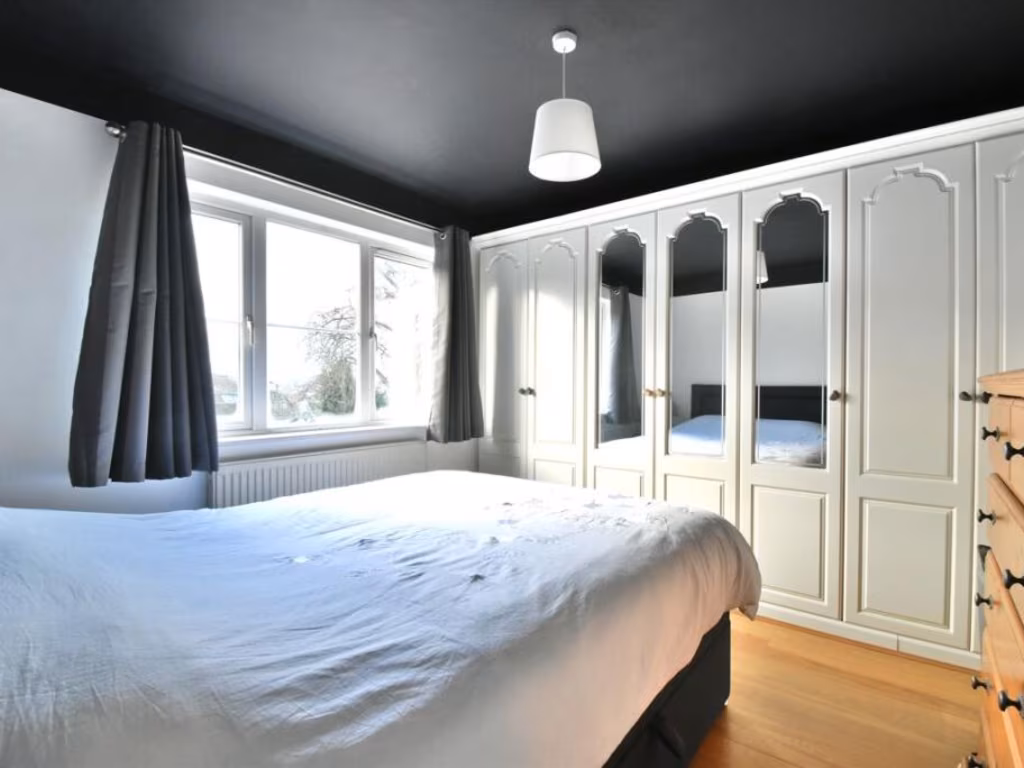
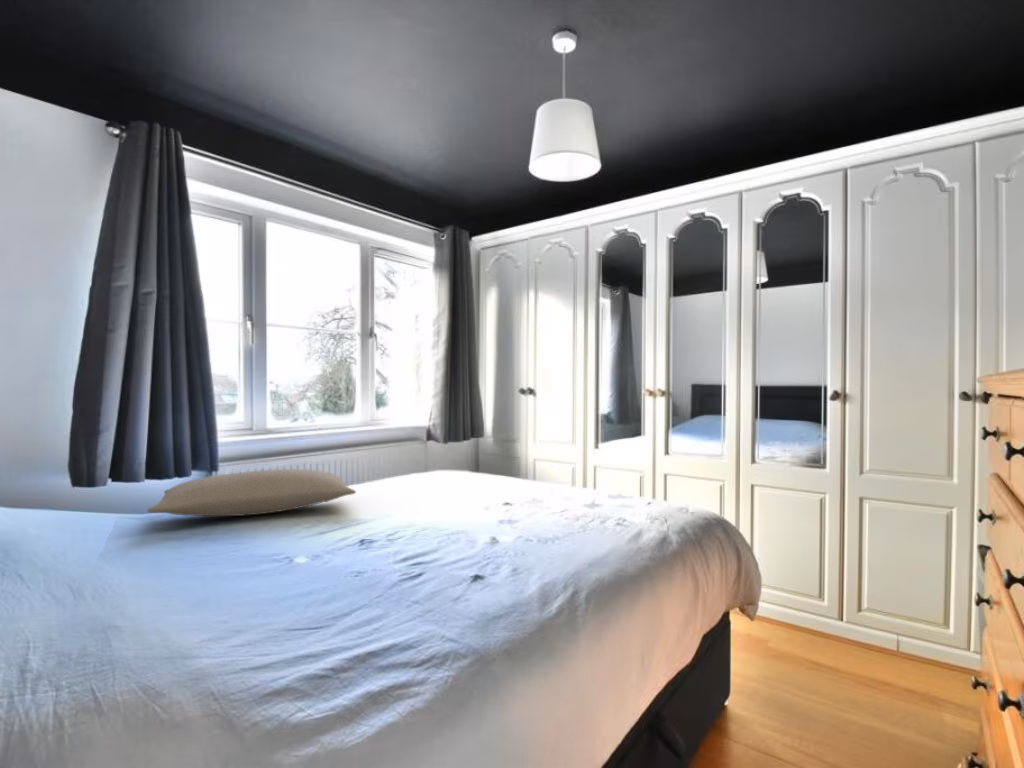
+ pillow (259, 492)
